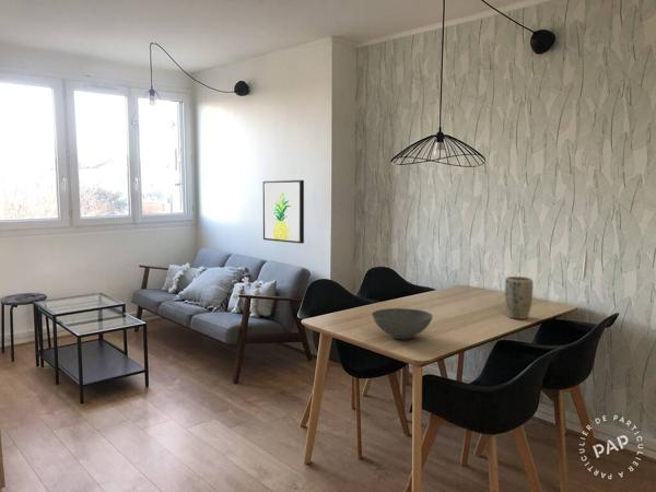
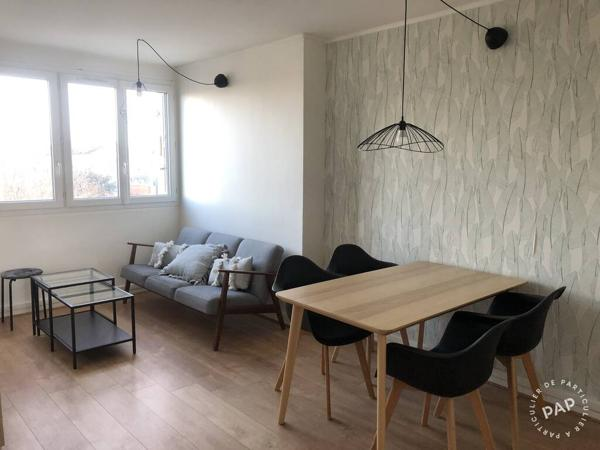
- plant pot (518, 297)
- bowl (401, 326)
- wall art (282, 211)
